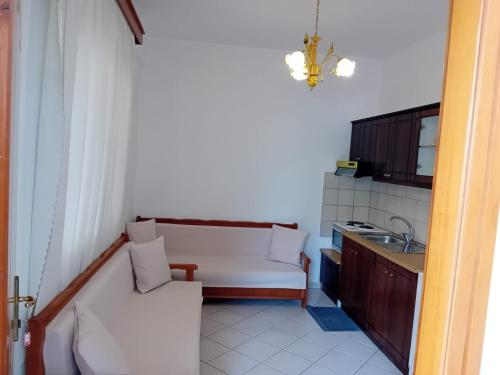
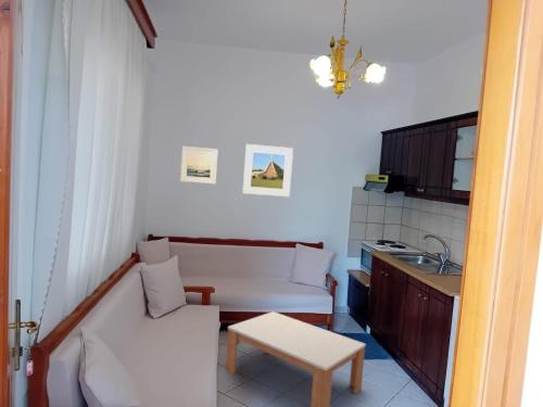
+ coffee table (293, 357)
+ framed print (267, 170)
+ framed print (199, 165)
